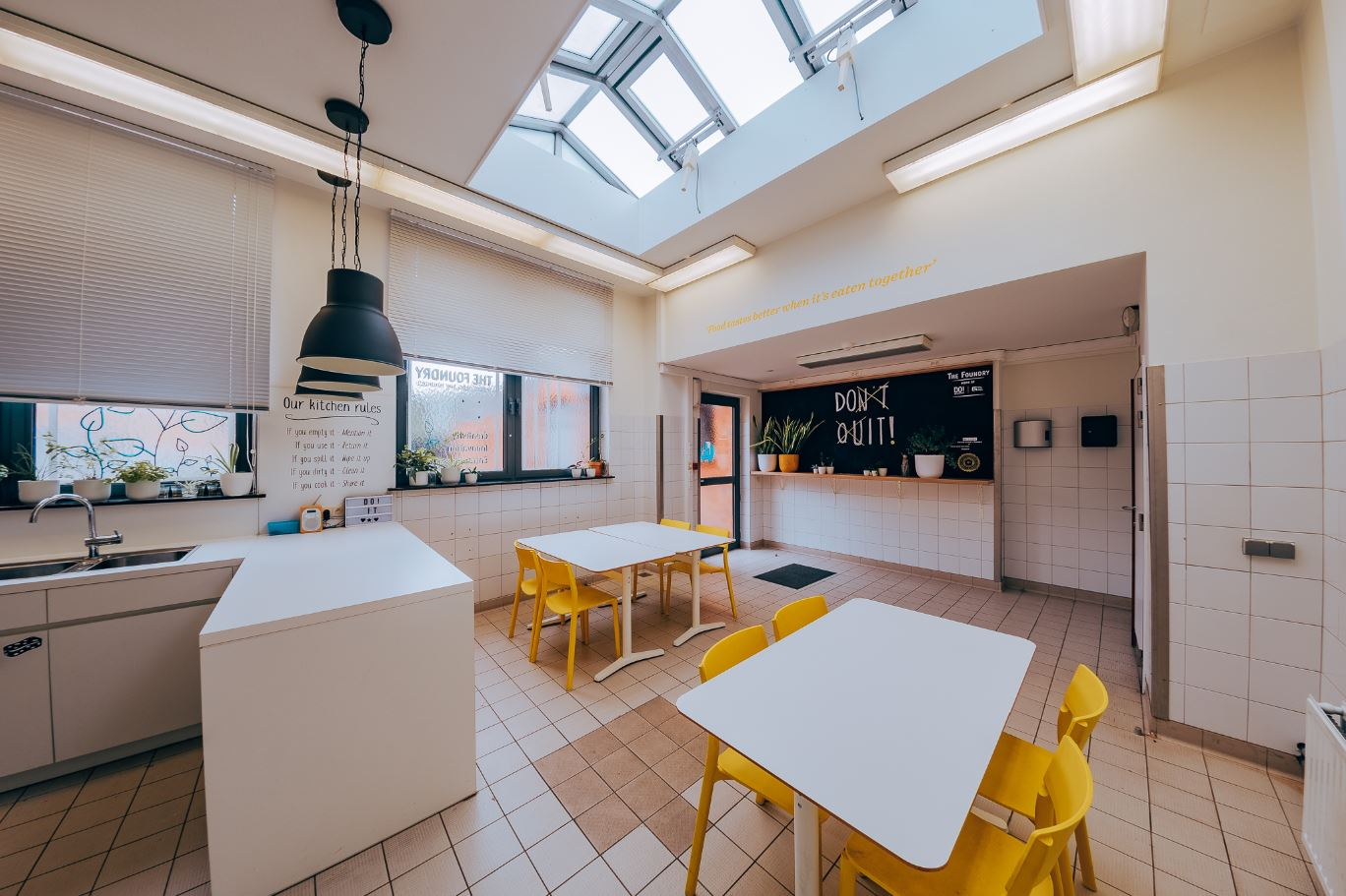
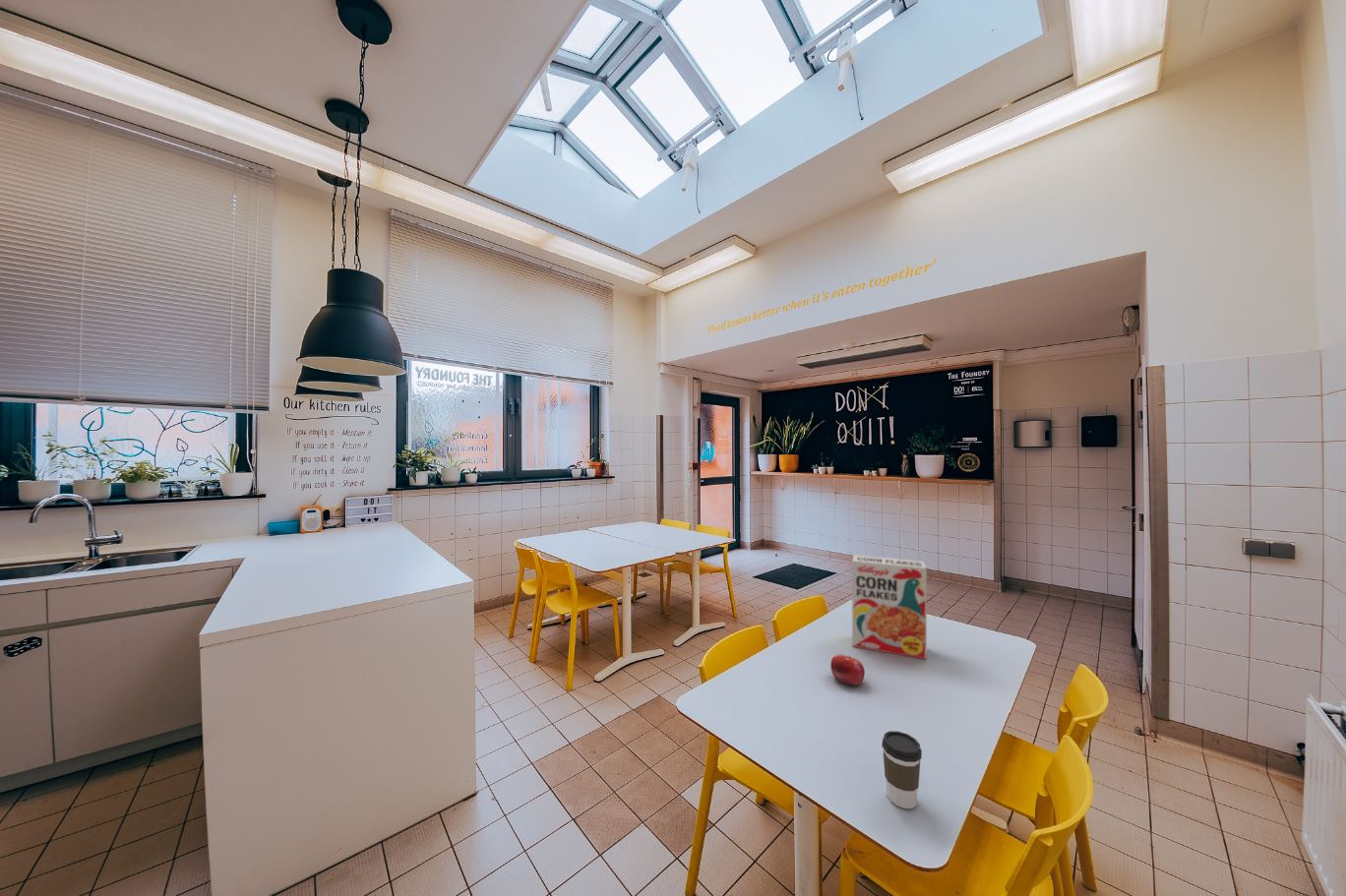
+ fruit (846, 668)
+ cereal box (887, 604)
+ coffee cup (901, 769)
